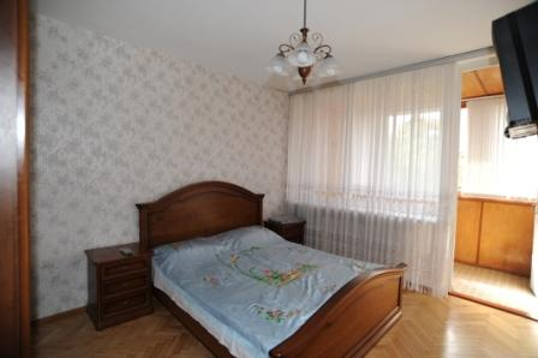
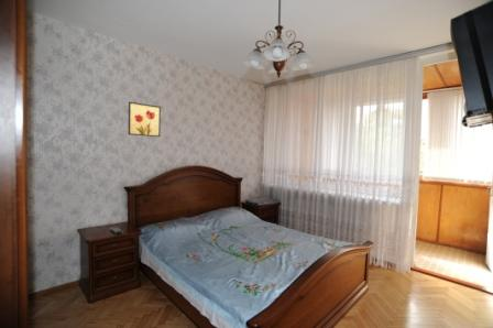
+ wall art (144, 120)
